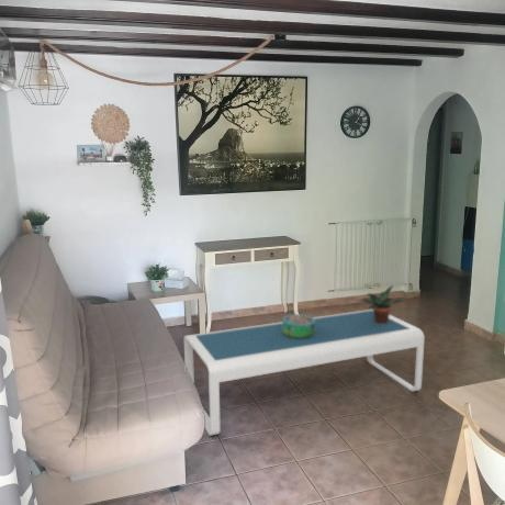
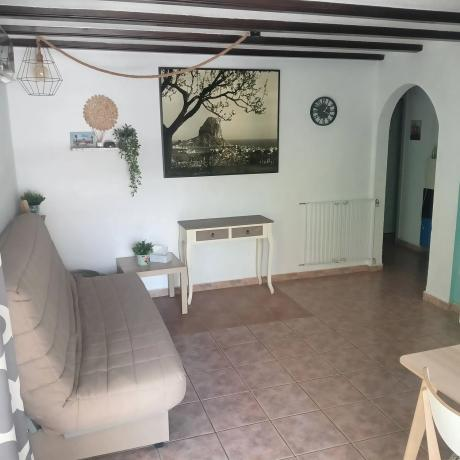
- decorative bowl (299, 325)
- potted plant (381, 303)
- coffee table (303, 363)
